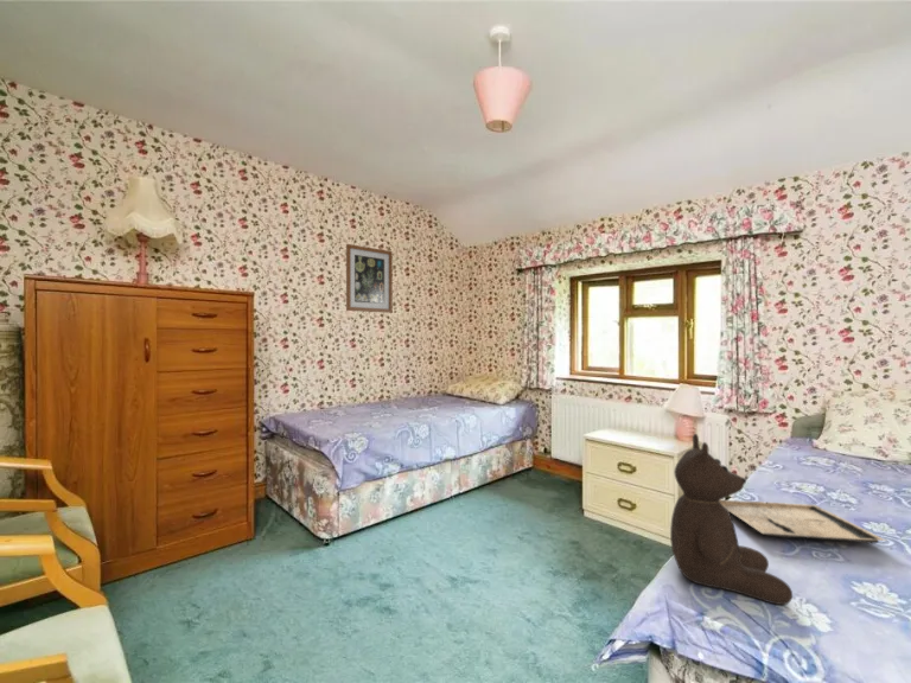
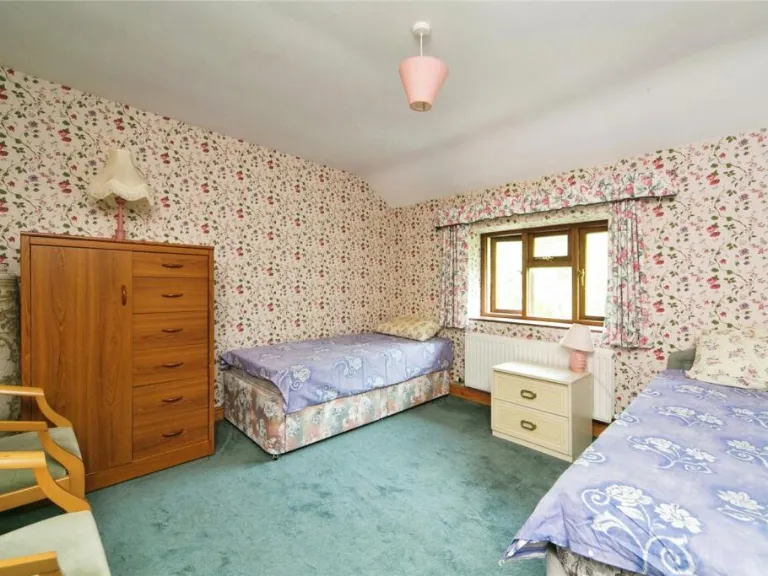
- teddy bear (724, 510)
- tray (789, 518)
- wall art (370, 280)
